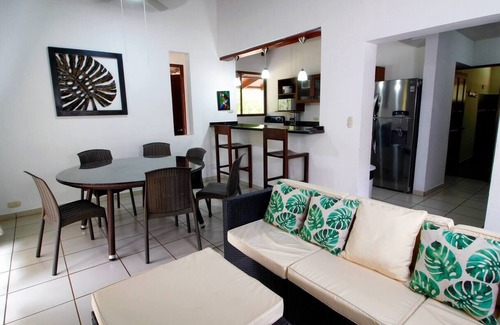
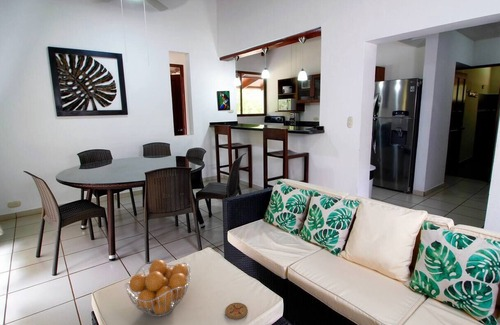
+ coaster (236, 310)
+ fruit basket (159, 287)
